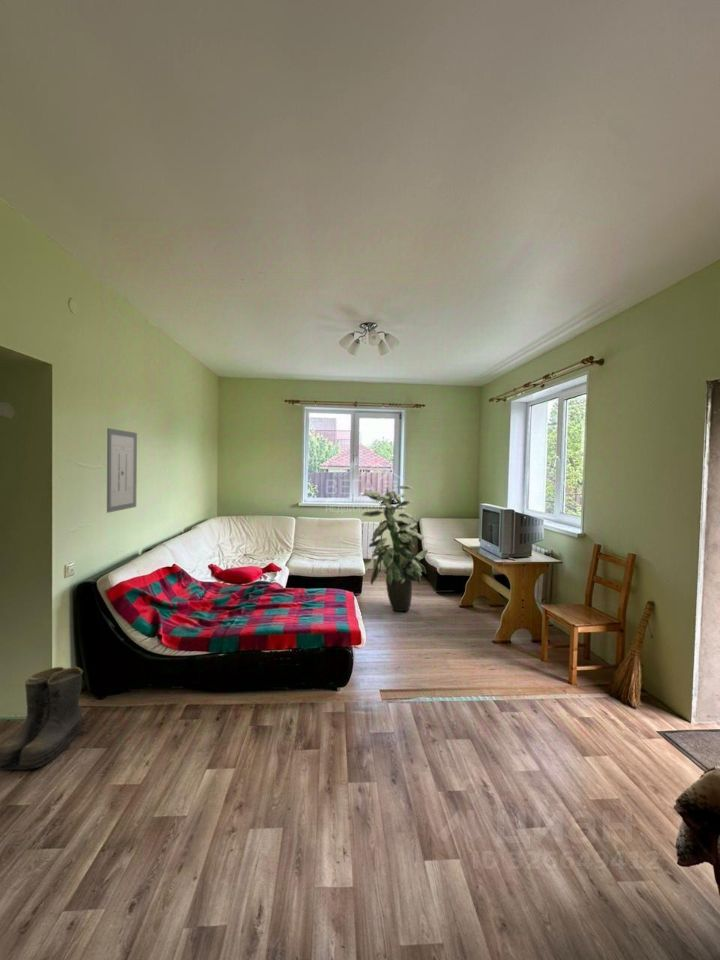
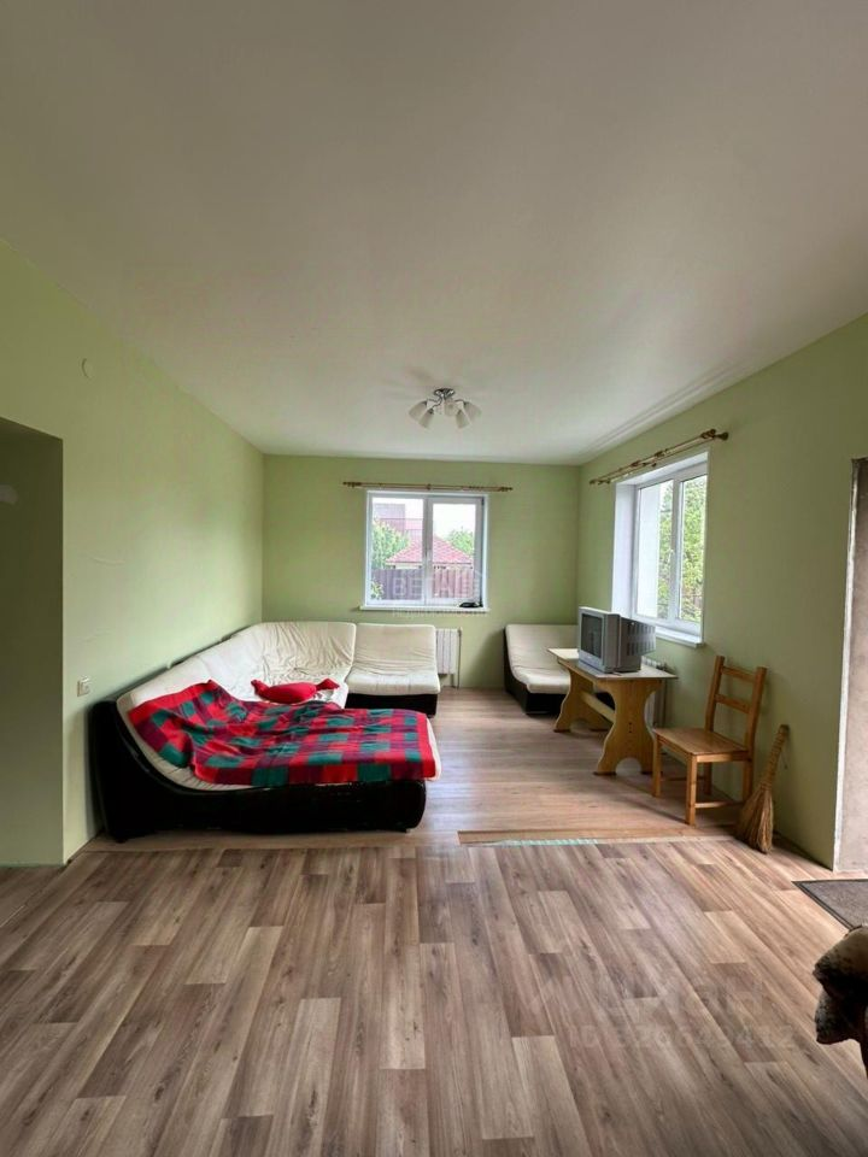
- indoor plant (396, 547)
- wall art (122, 470)
- boots (41, 714)
